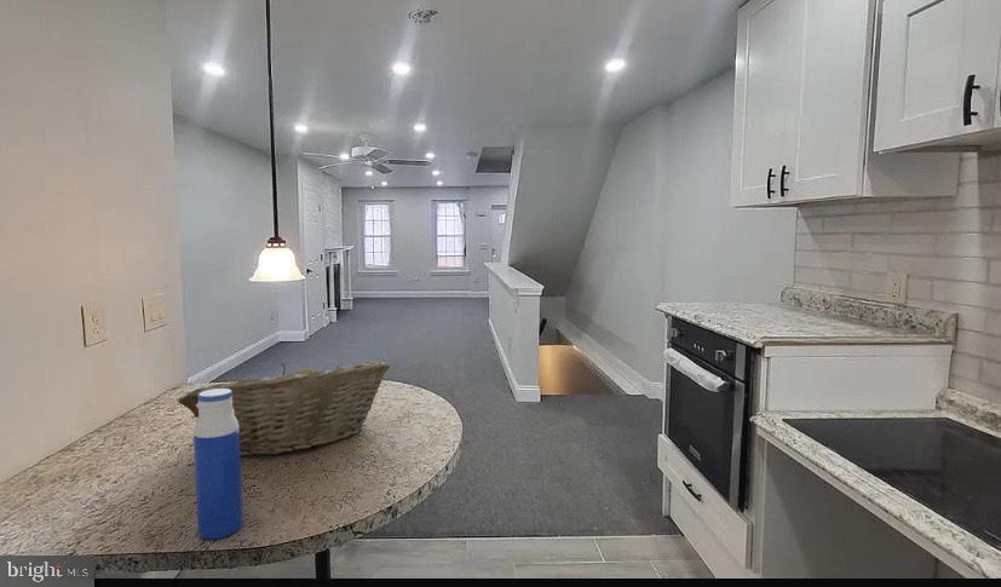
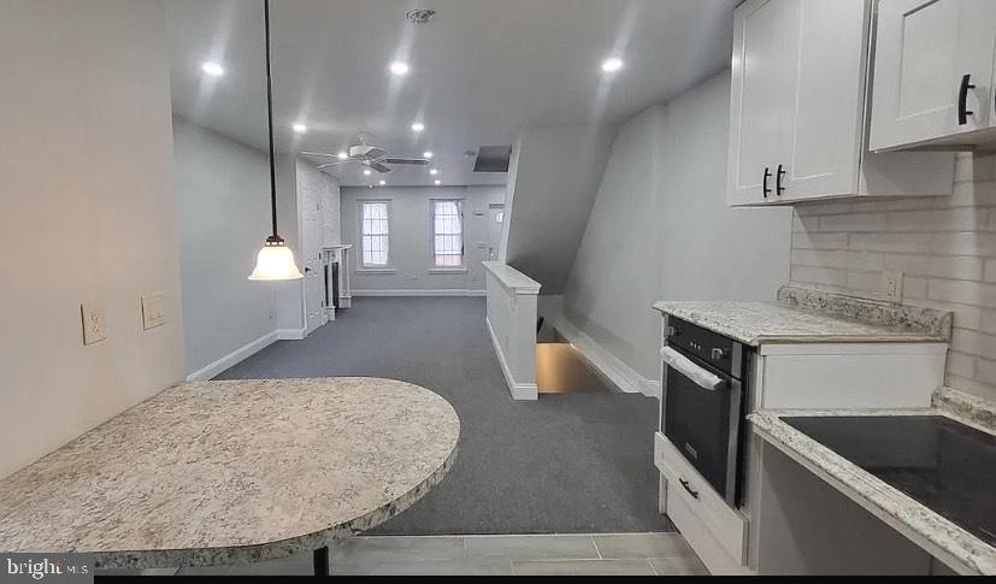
- water bottle (218, 461)
- fruit basket (293, 397)
